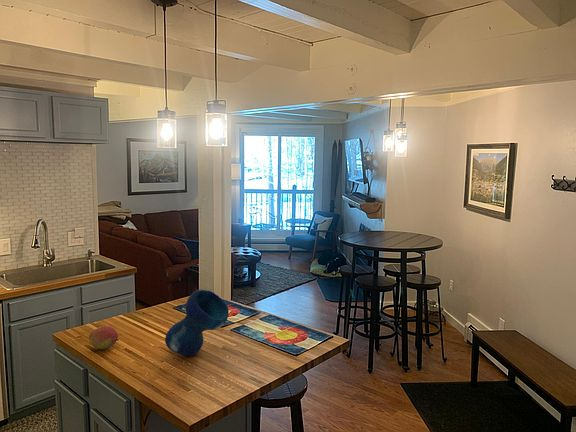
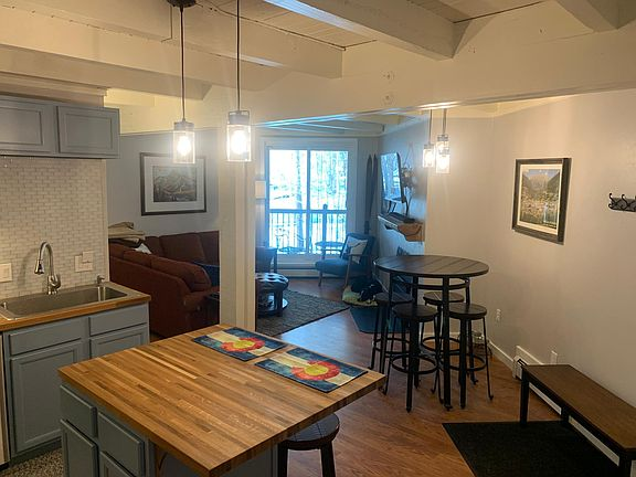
- vase (197, 322)
- fruit (104, 337)
